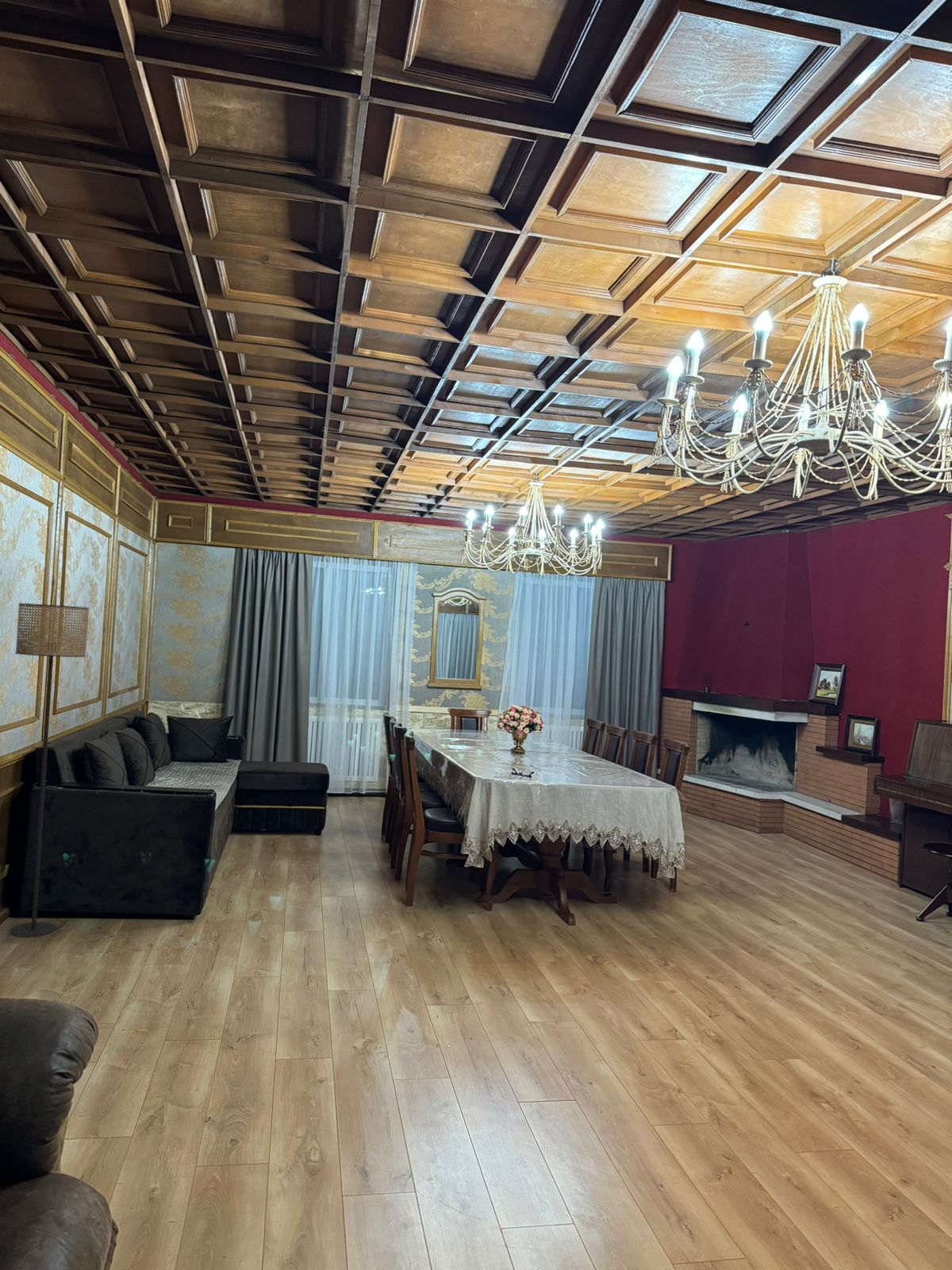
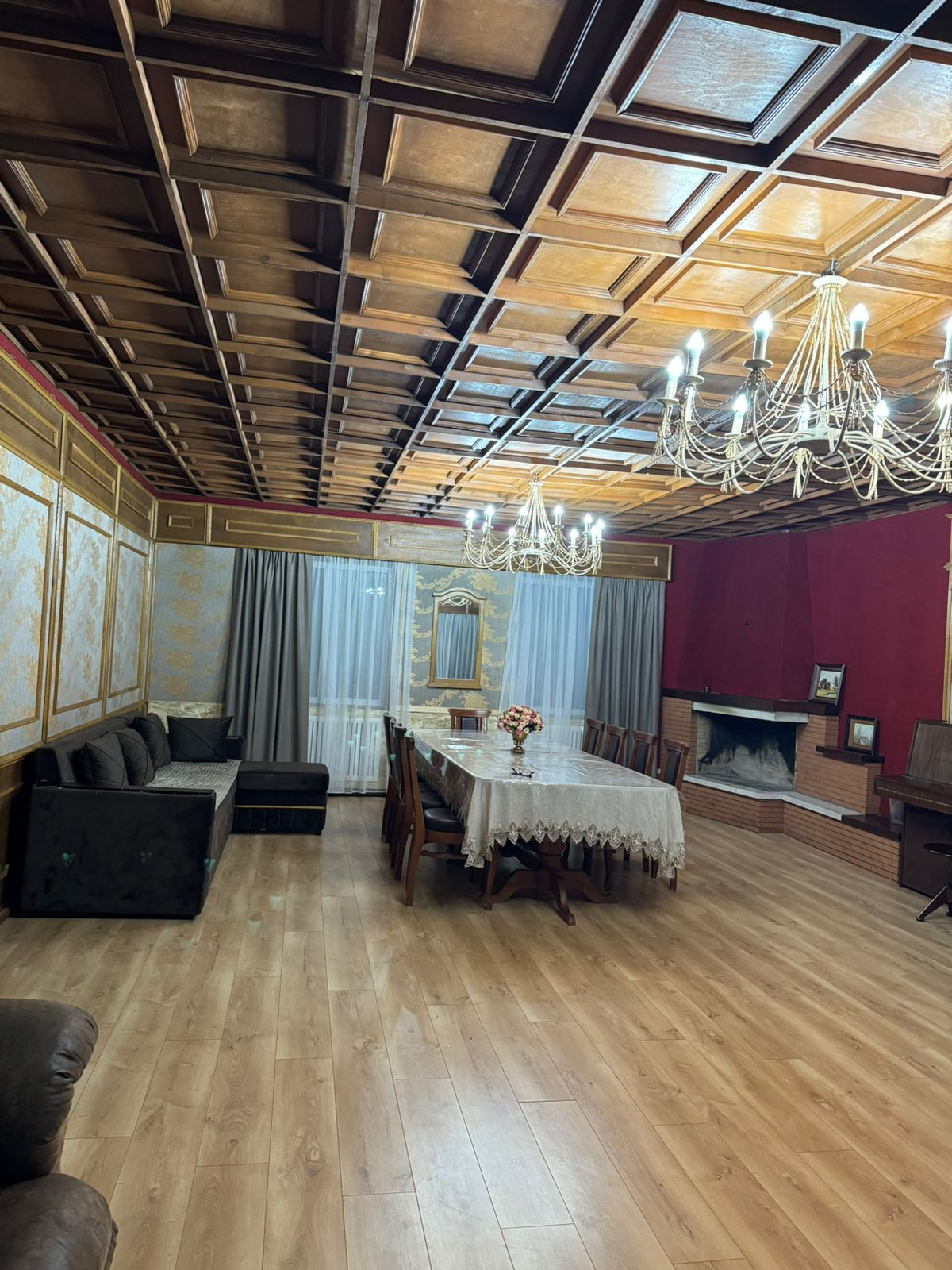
- floor lamp (44, 767)
